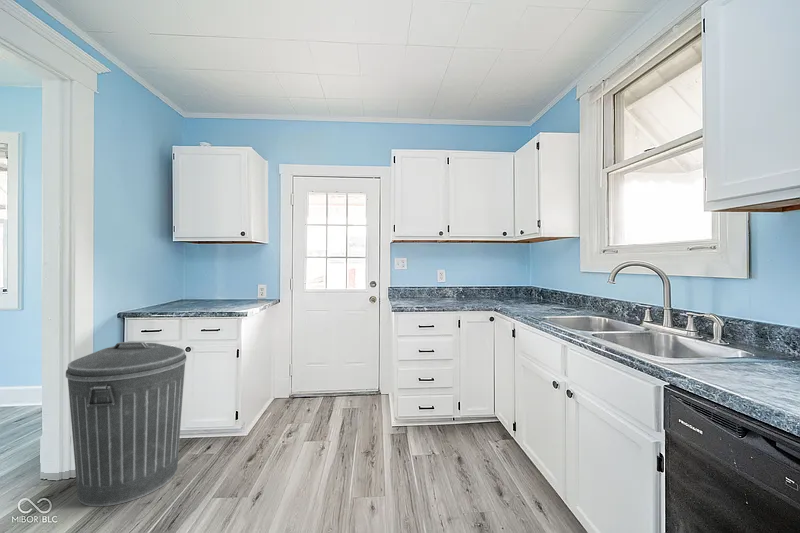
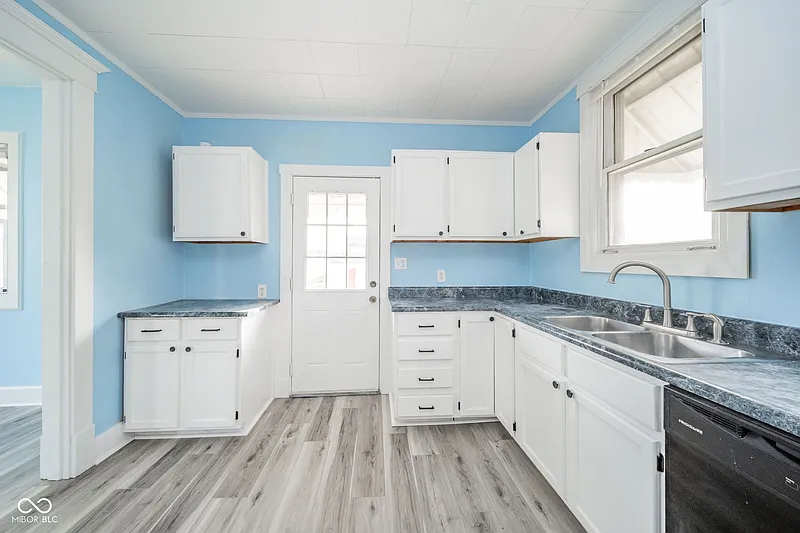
- trash can (130, 411)
